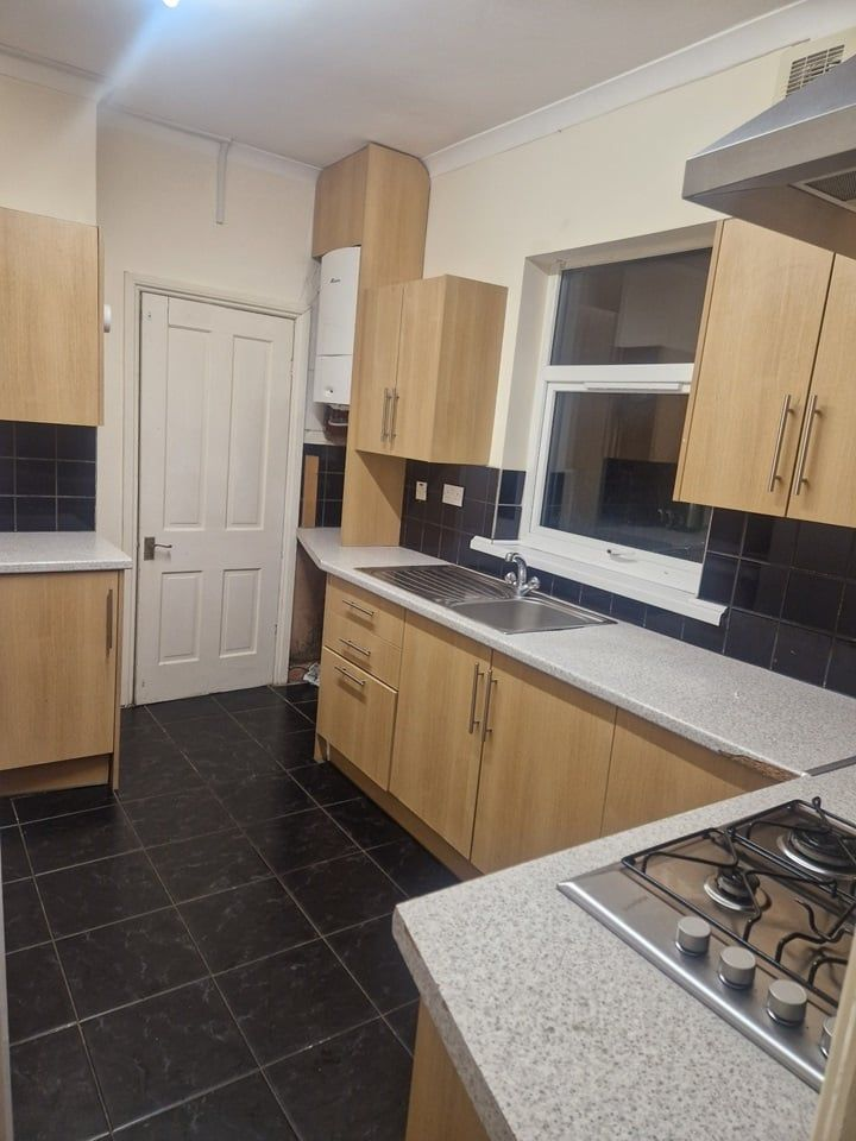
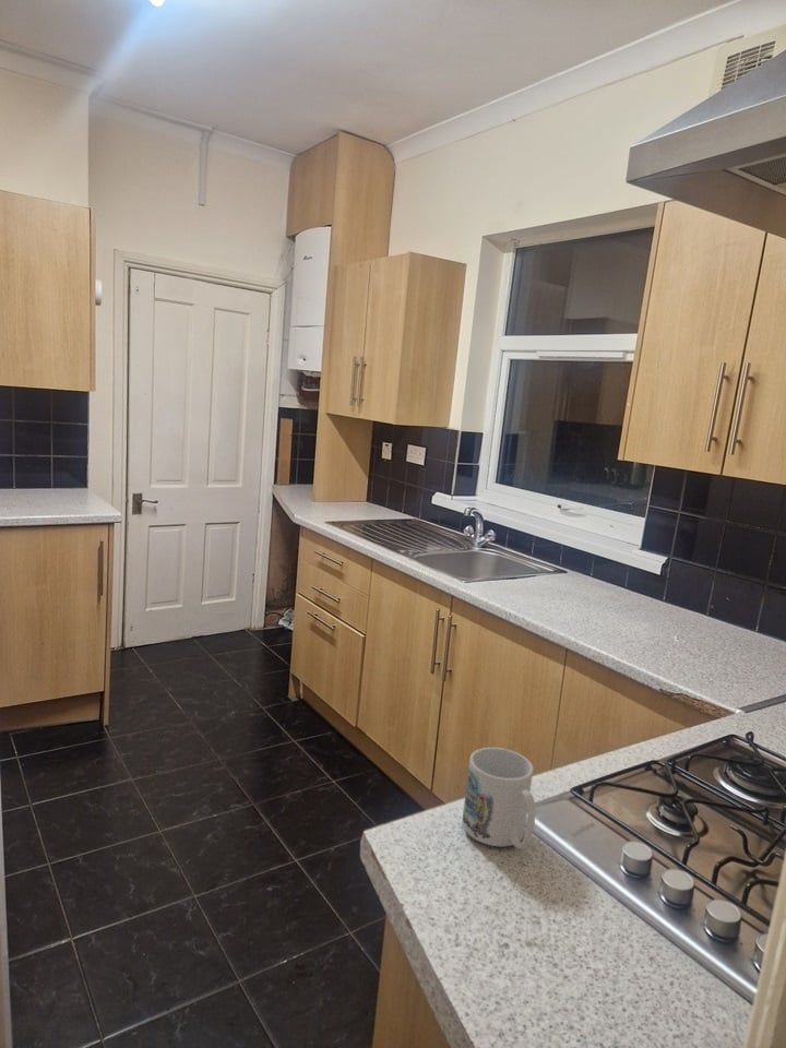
+ mug (503, 802)
